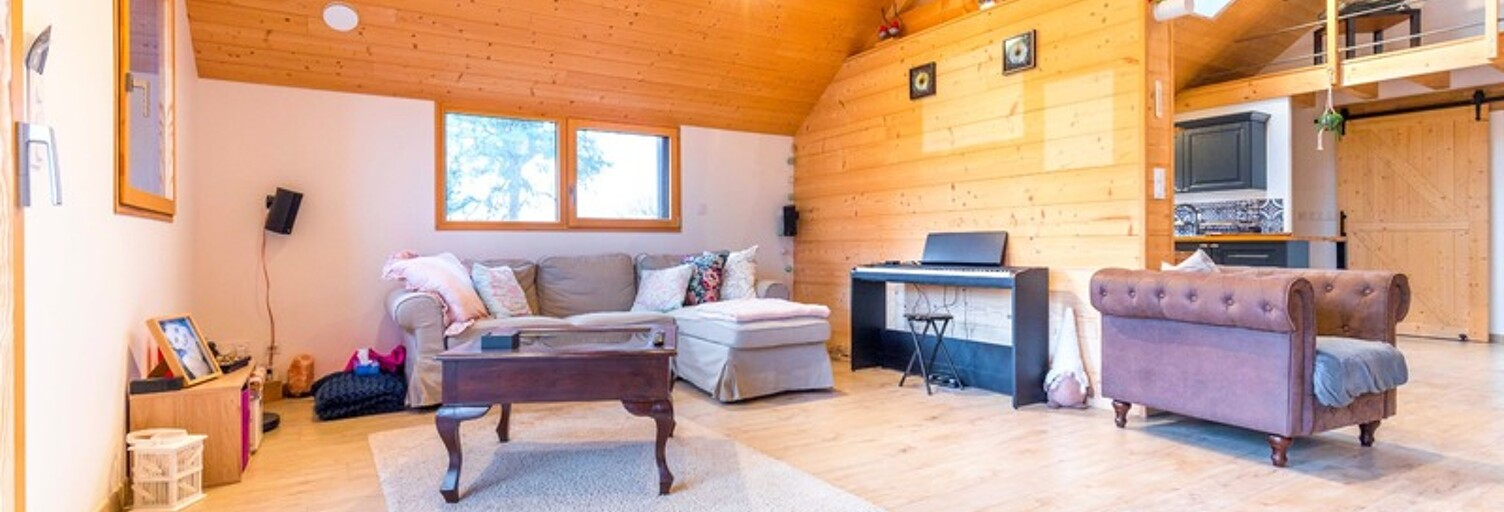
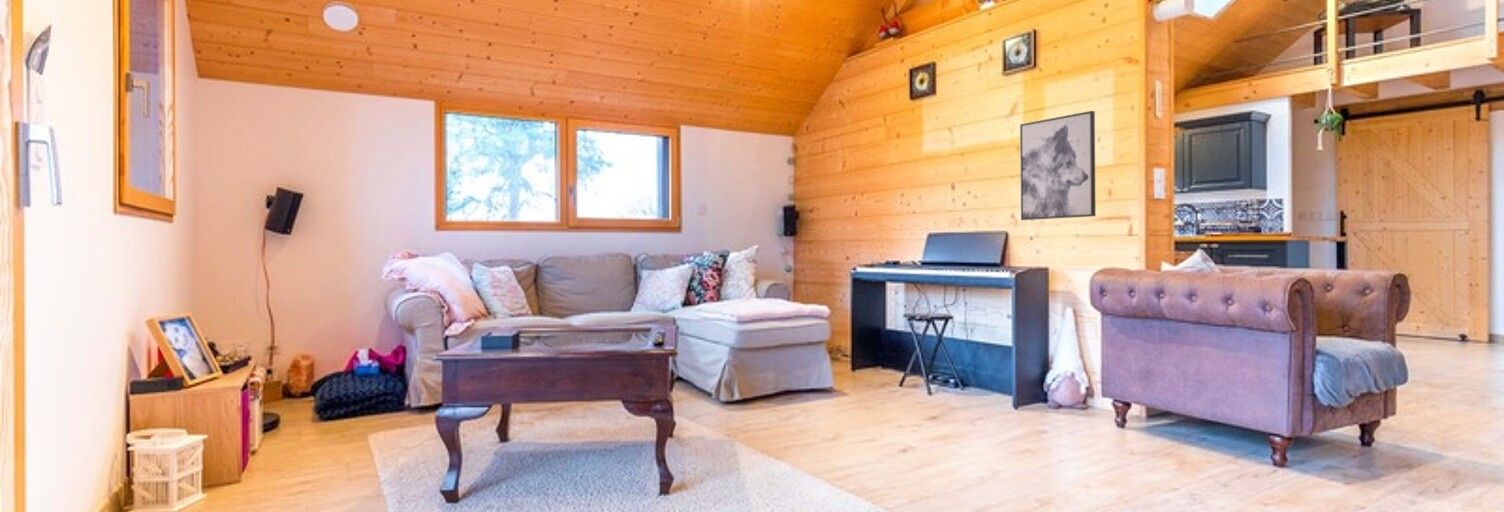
+ wall art (1056, 168)
